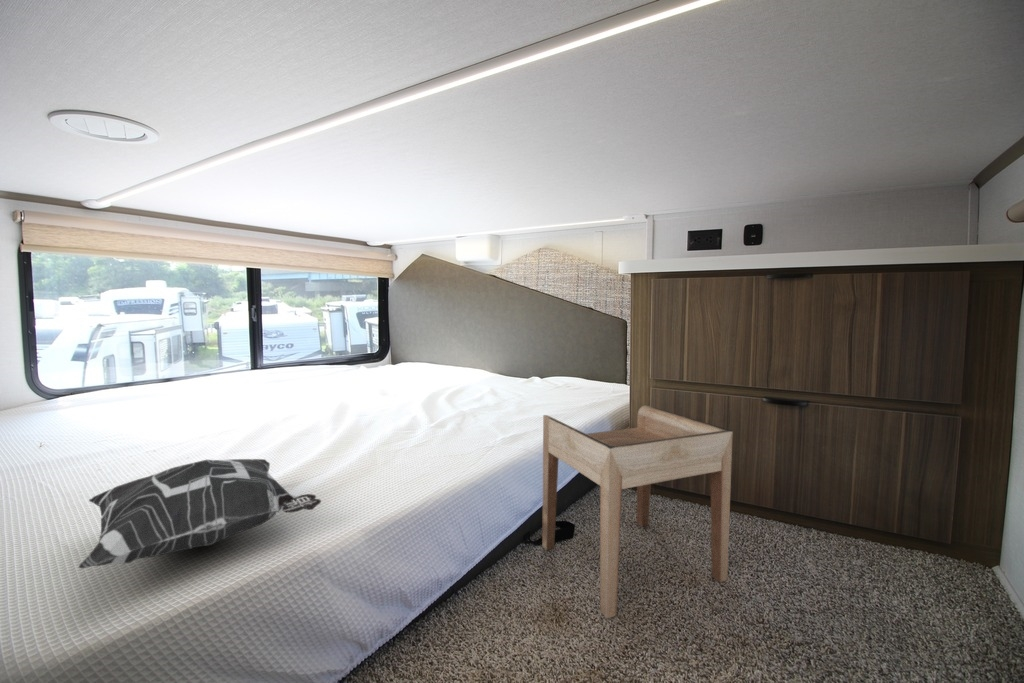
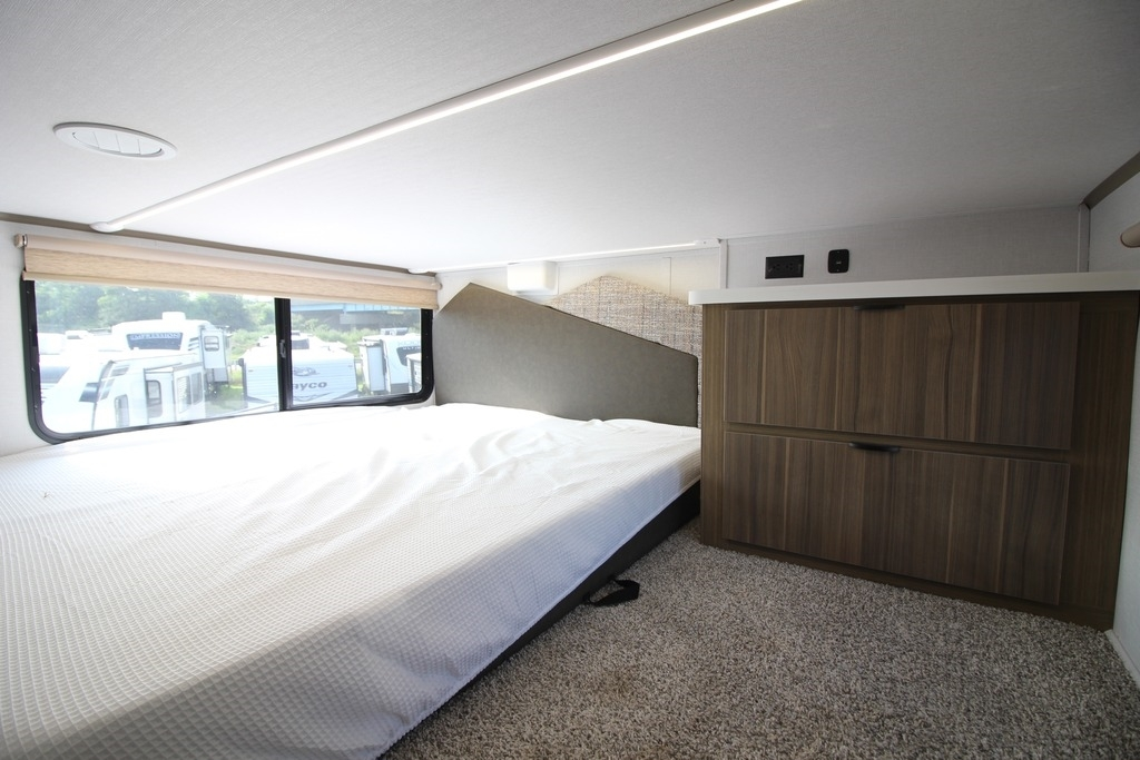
- decorative pillow (204, 501)
- side table (629, 487)
